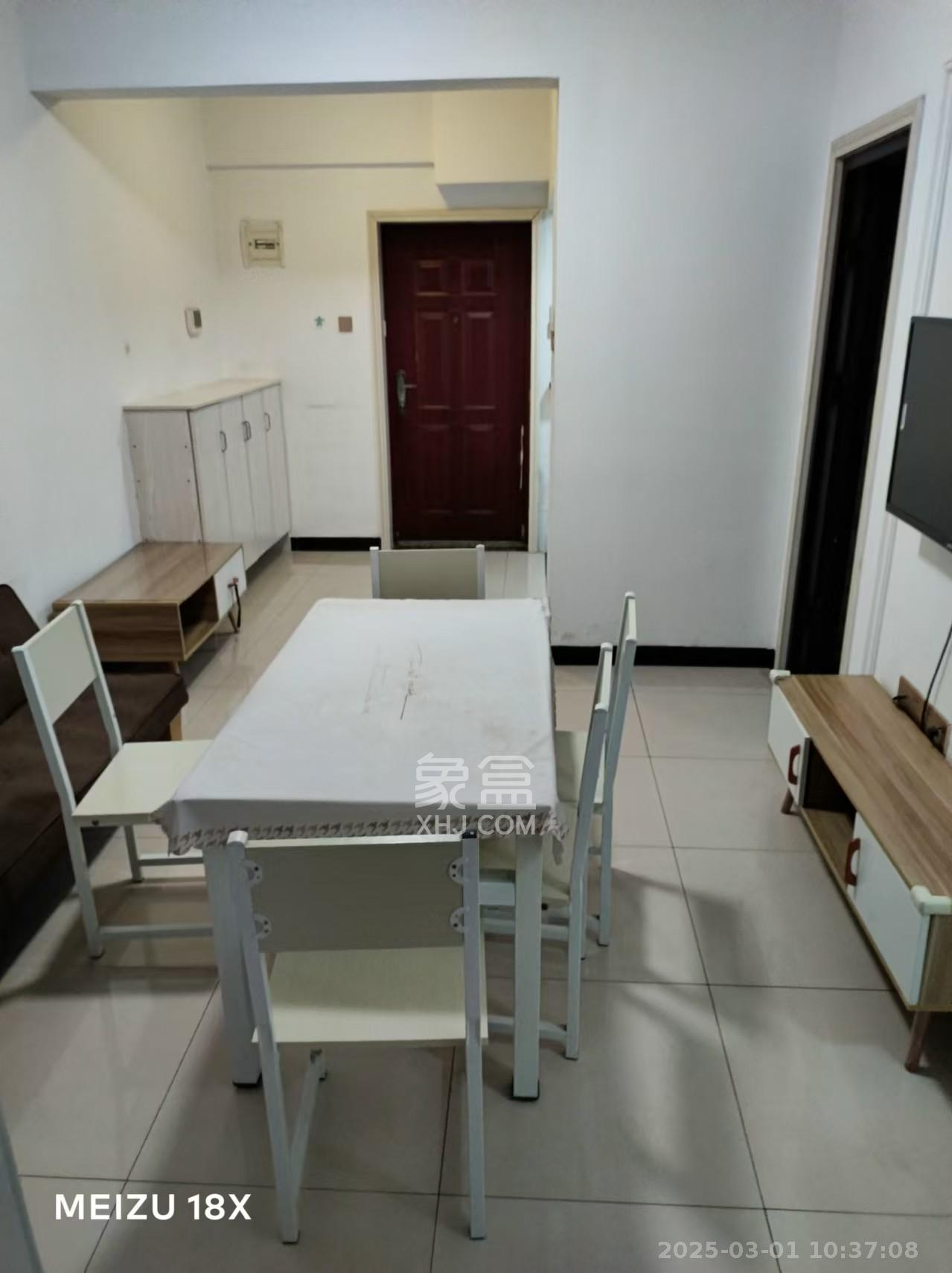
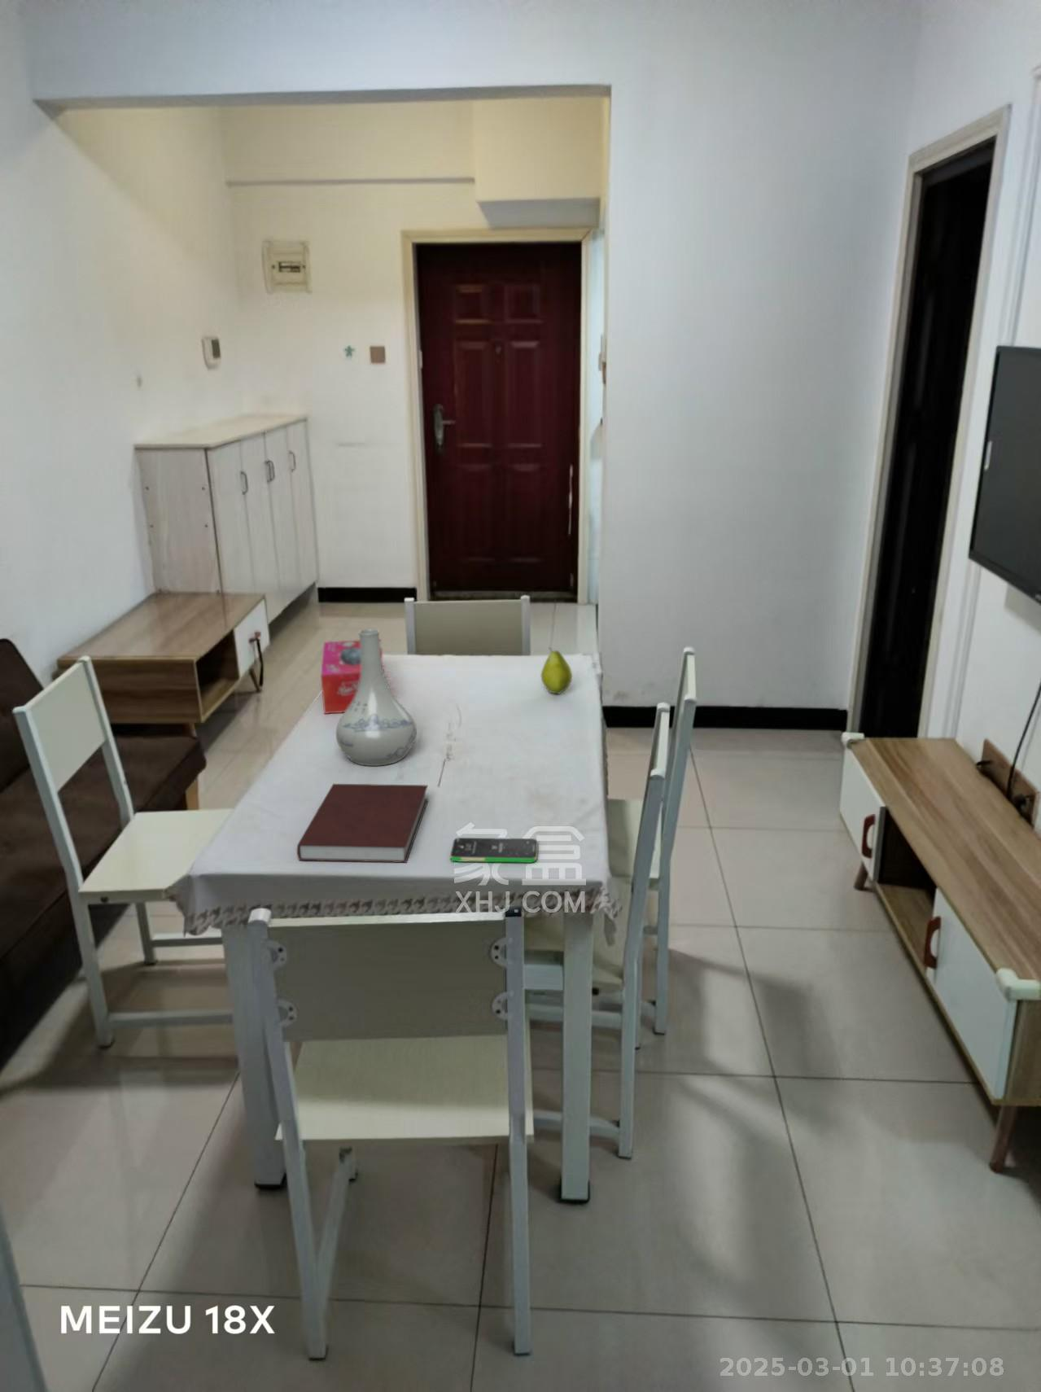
+ vase (374, 694)
+ smartphone (494, 850)
+ notebook (366, 820)
+ tissue box (353, 674)
+ fruit (555, 670)
